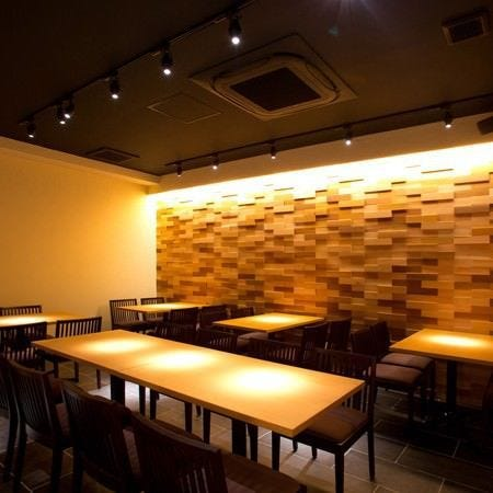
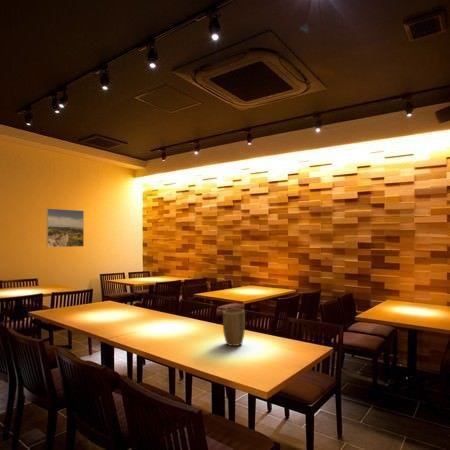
+ plant pot (234, 327)
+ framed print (65, 228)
